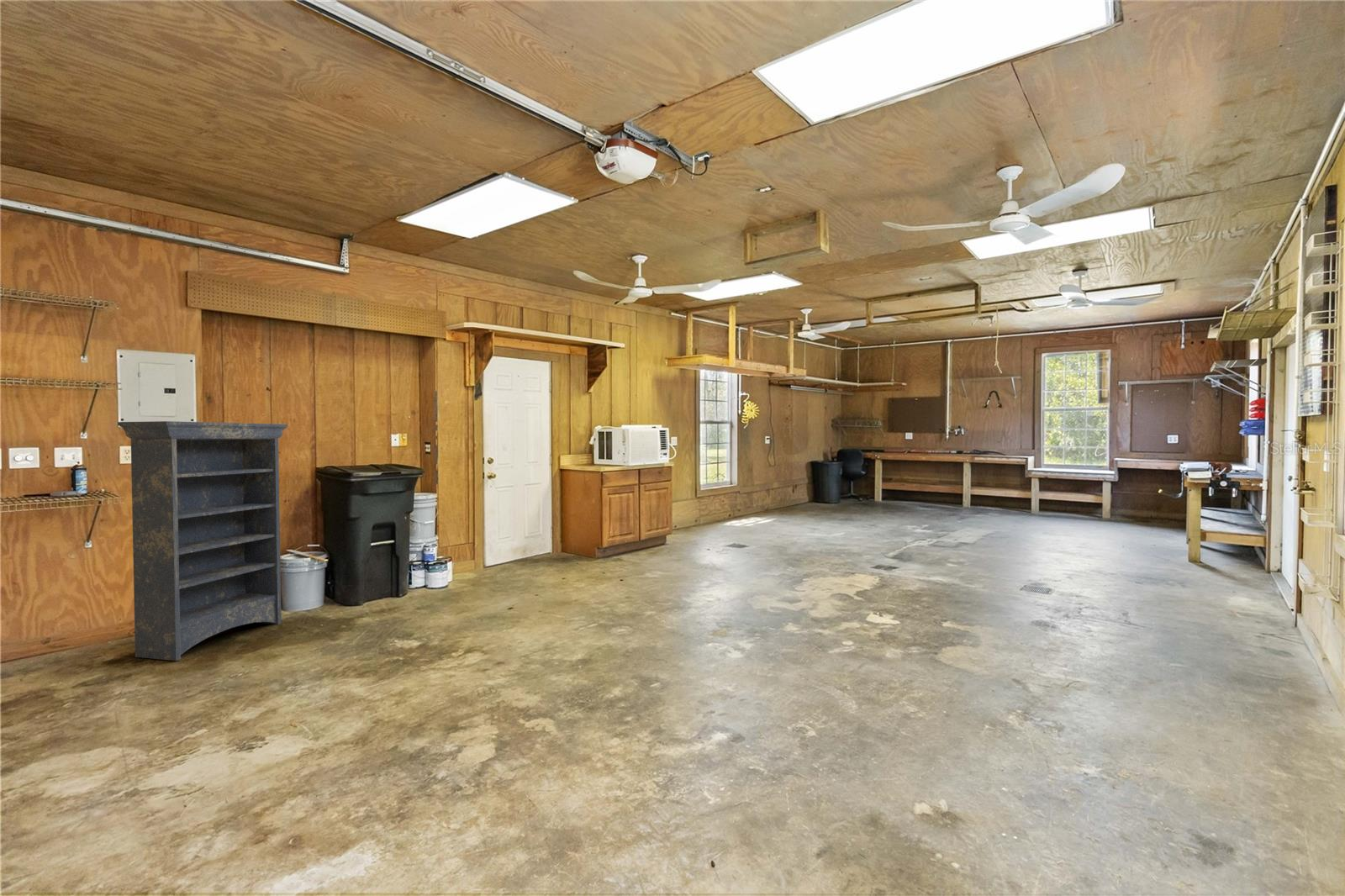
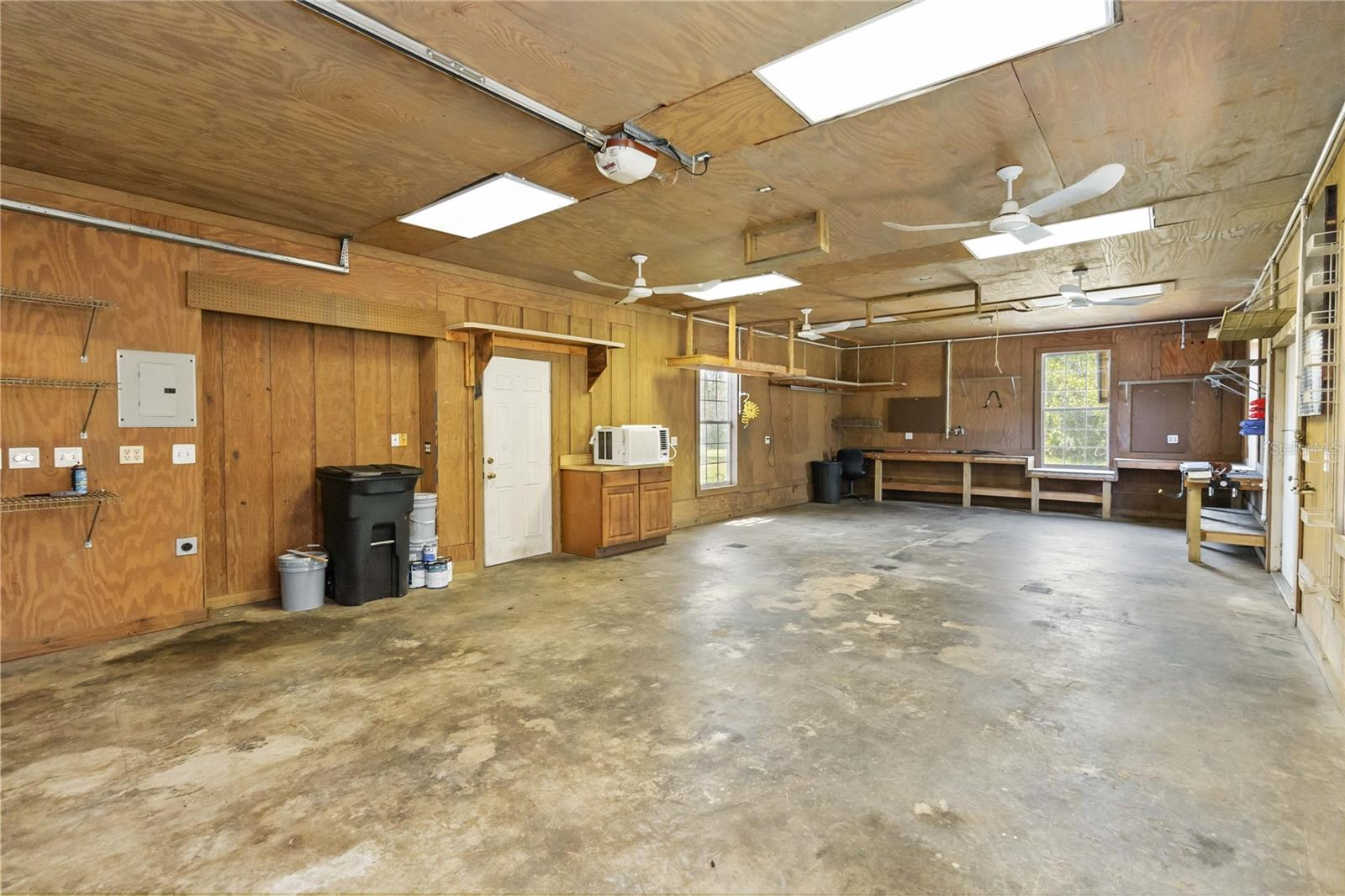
- shelving unit (212, 531)
